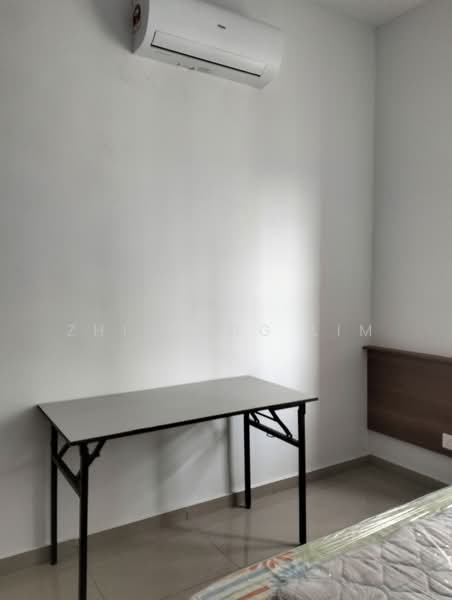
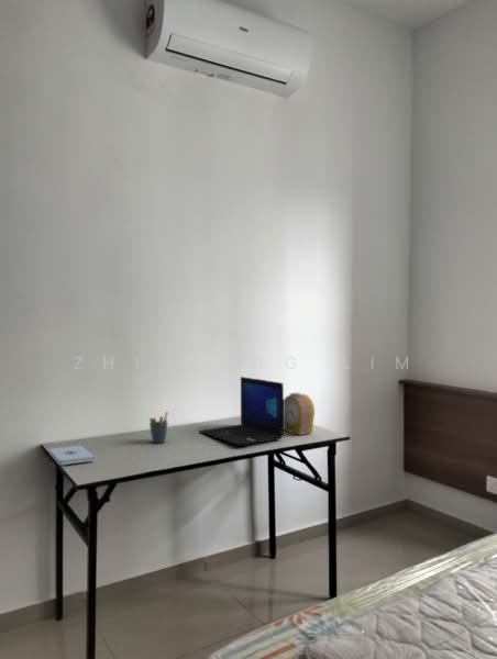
+ laptop (241, 409)
+ notepad (70, 454)
+ alarm clock (297, 412)
+ pen holder (158, 427)
